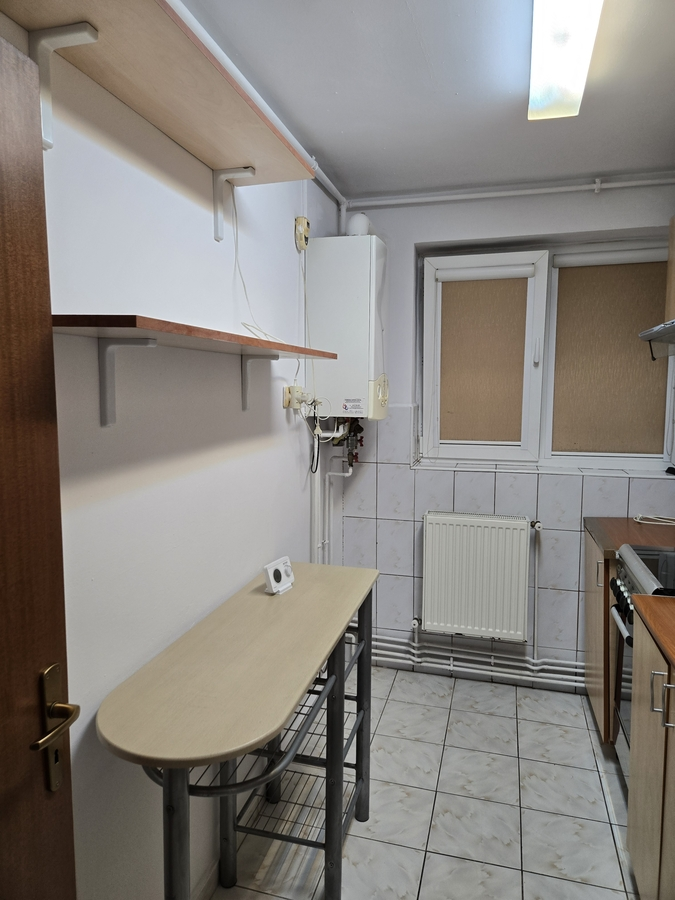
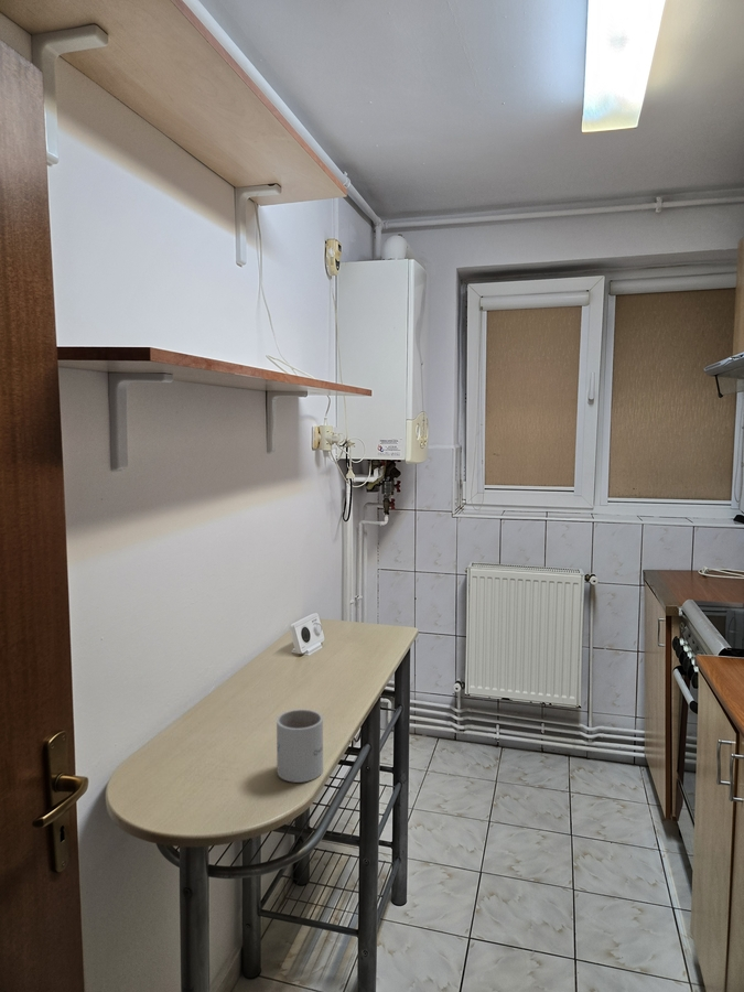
+ mug (304, 740)
